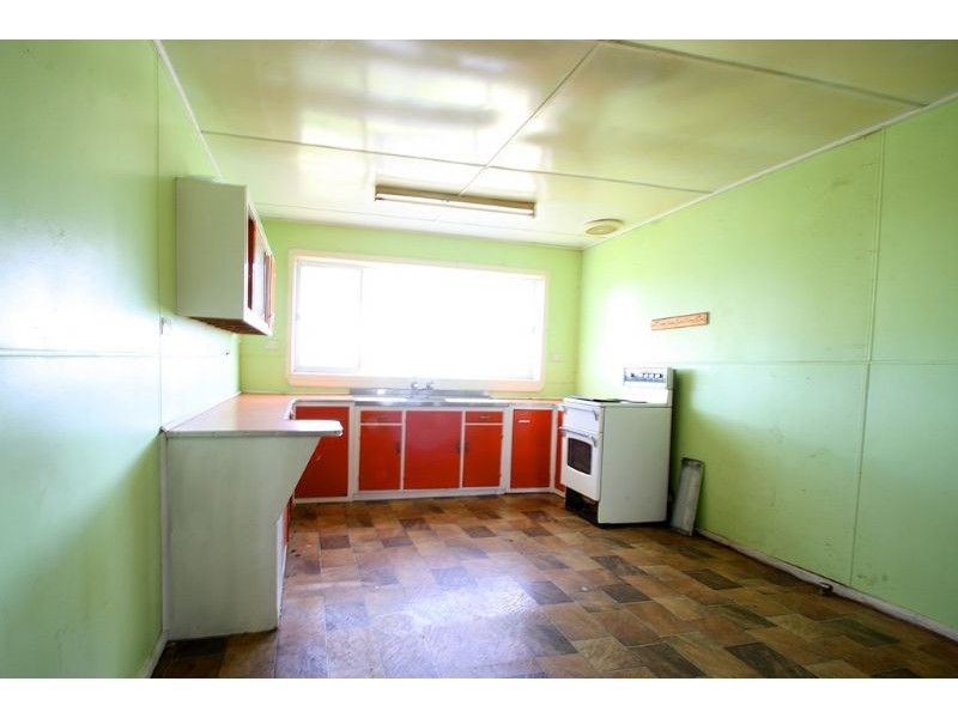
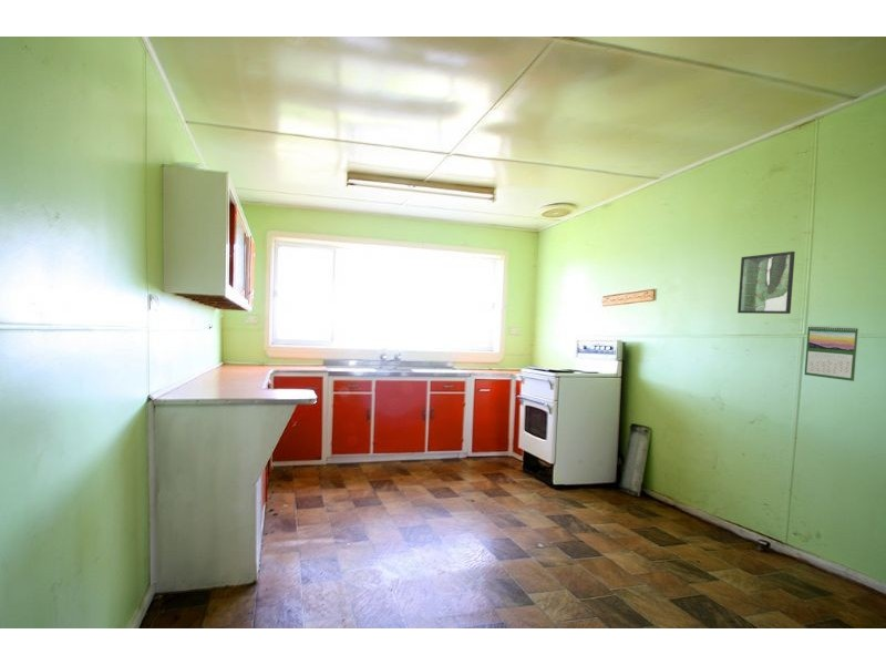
+ calendar (830, 351)
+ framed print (764, 284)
